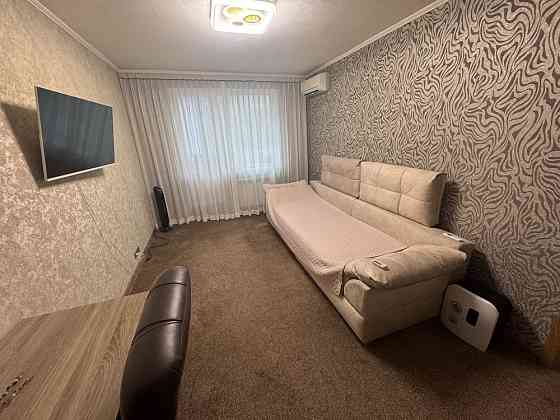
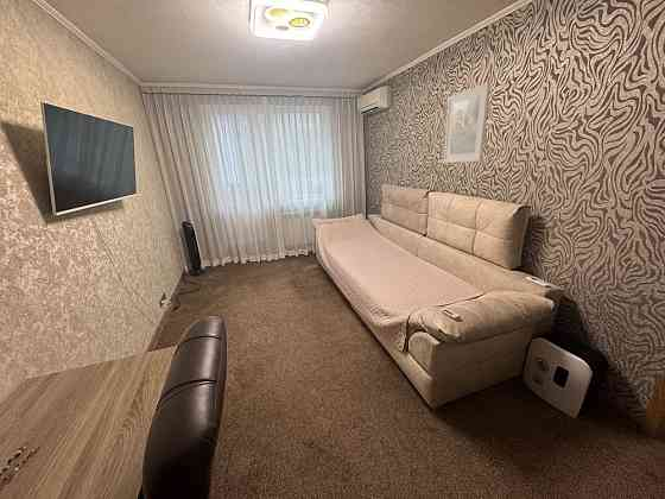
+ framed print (463, 127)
